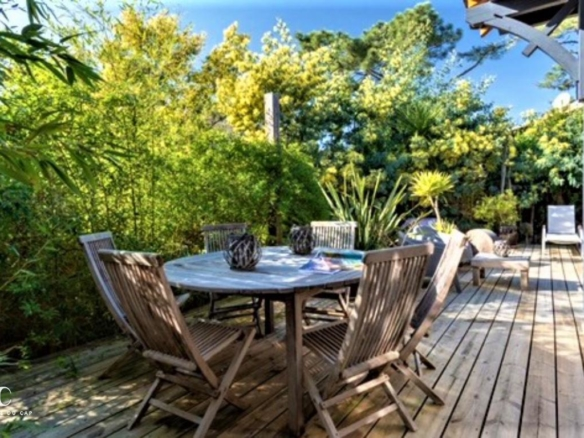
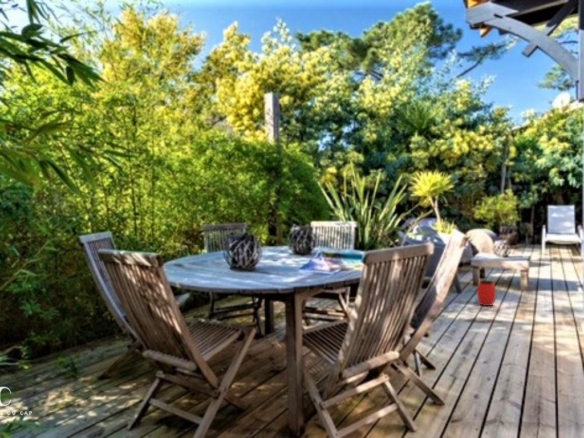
+ lantern (486, 292)
